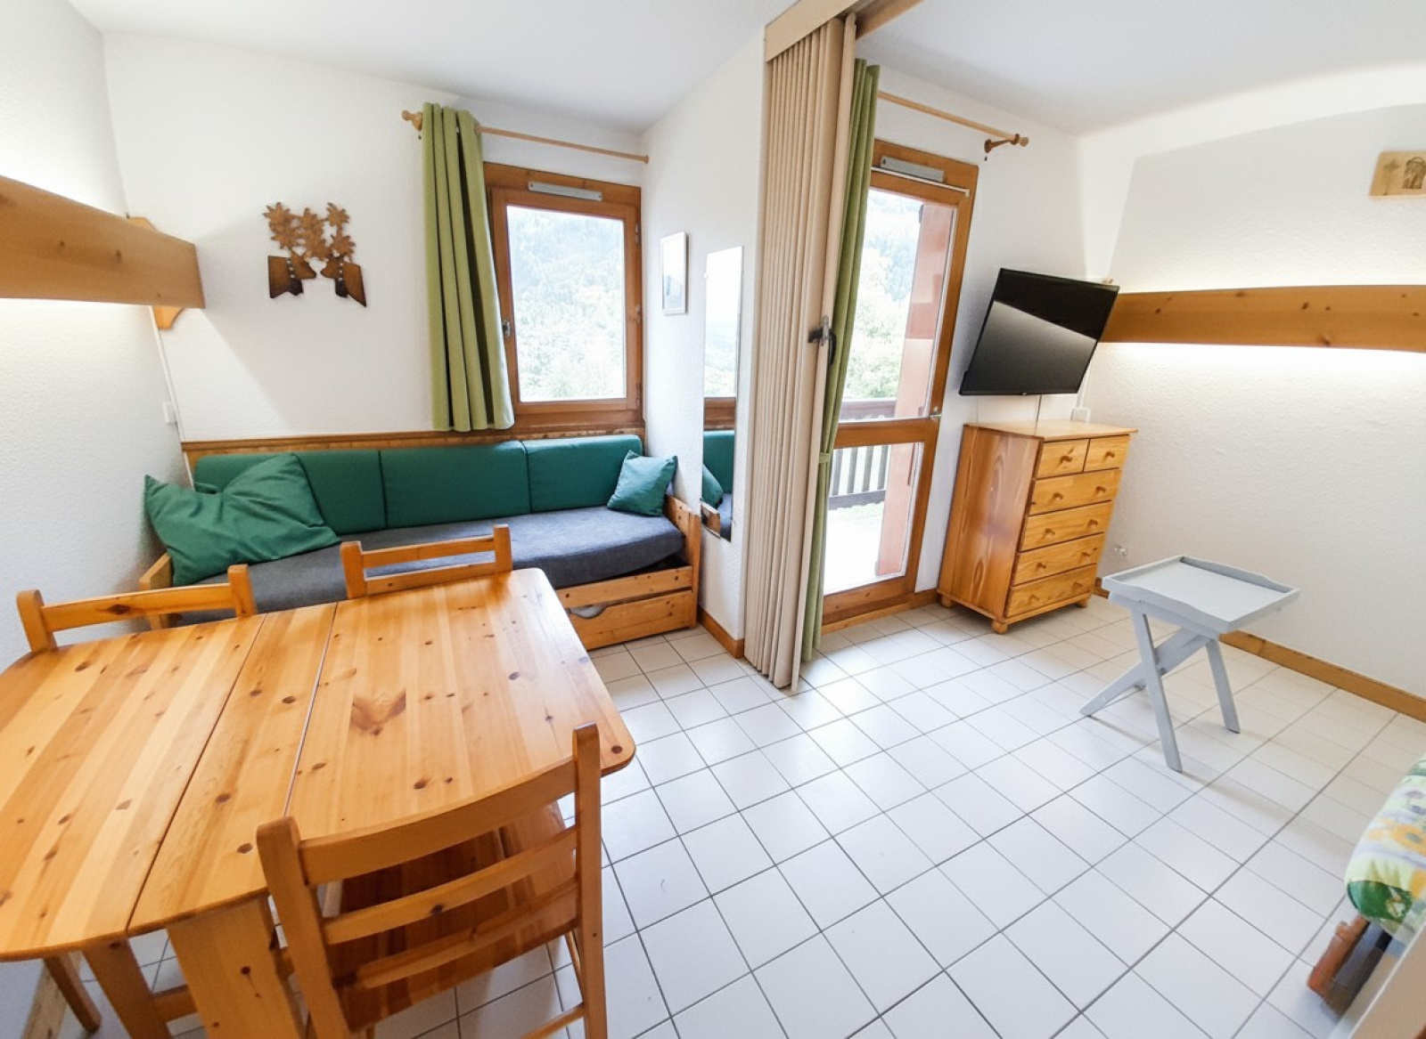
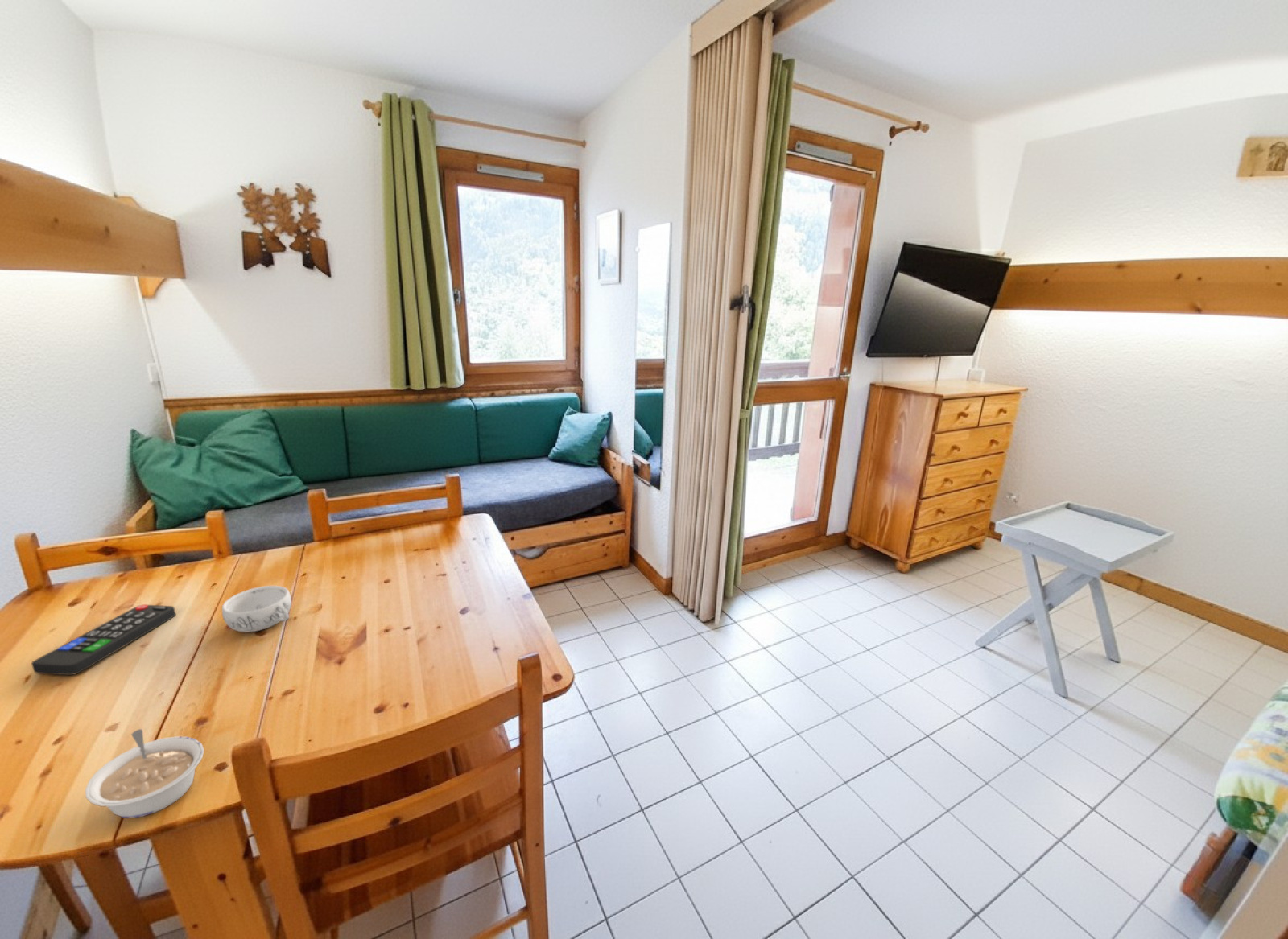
+ decorative bowl (262, 611)
+ legume (147, 777)
+ remote control (110, 636)
